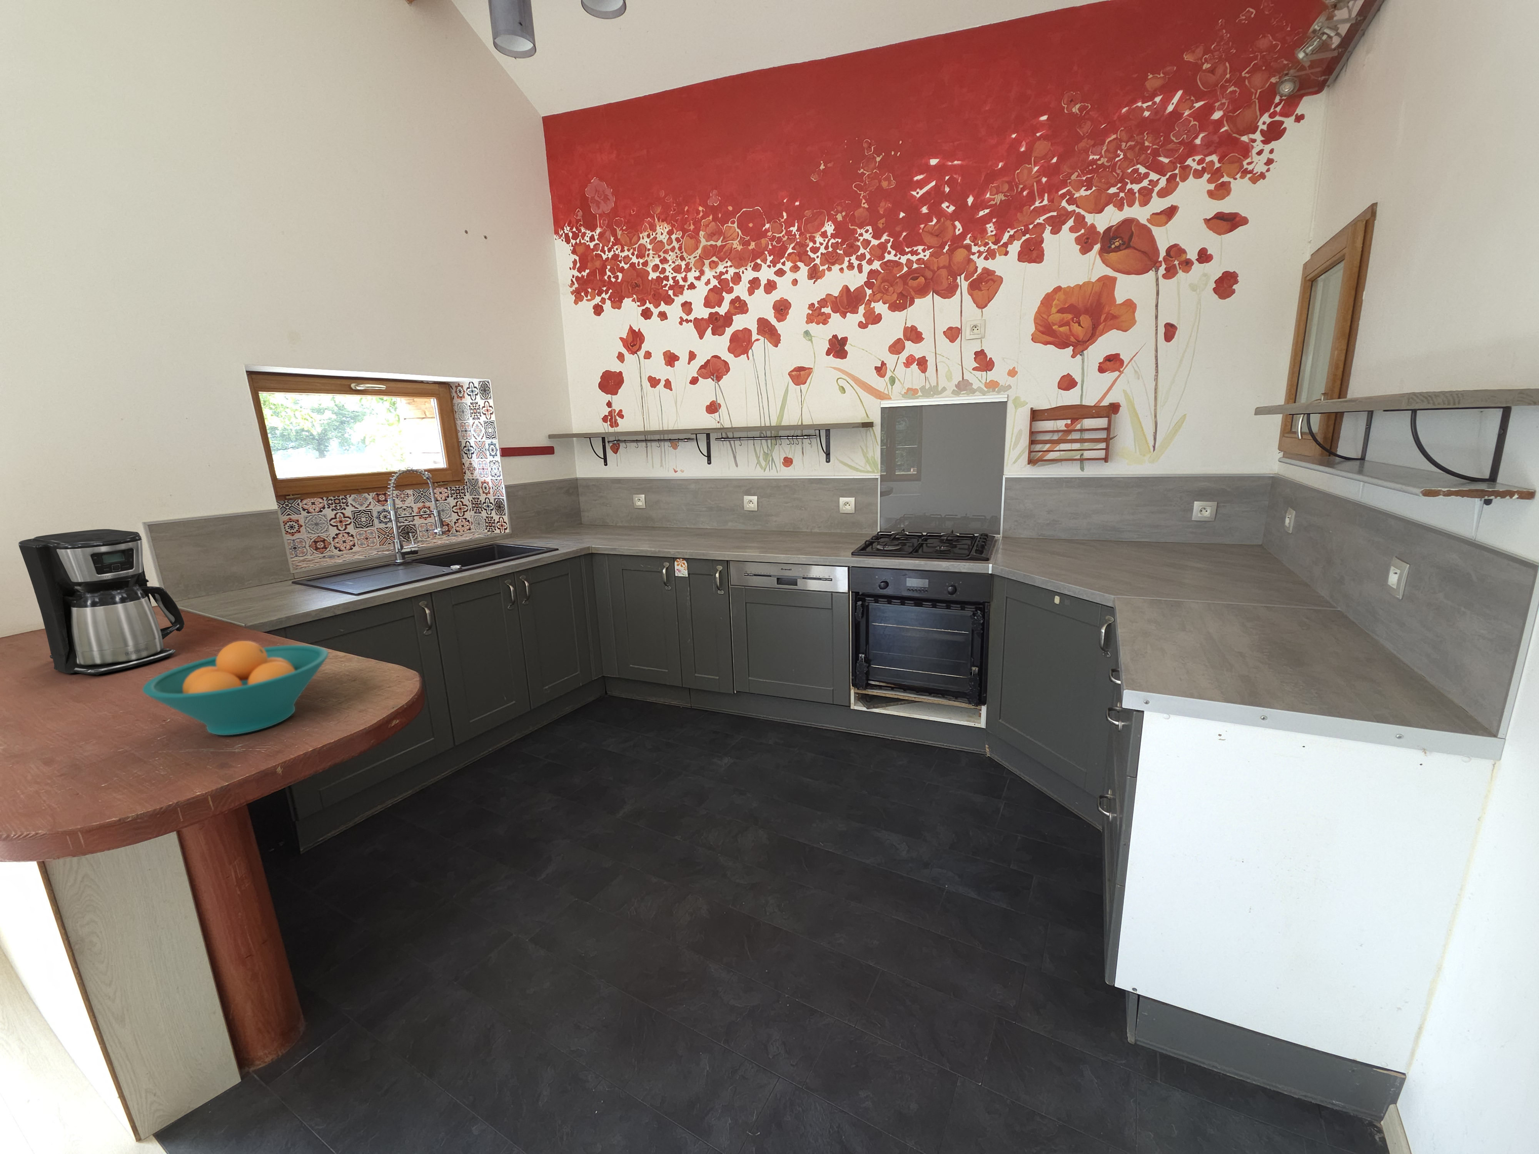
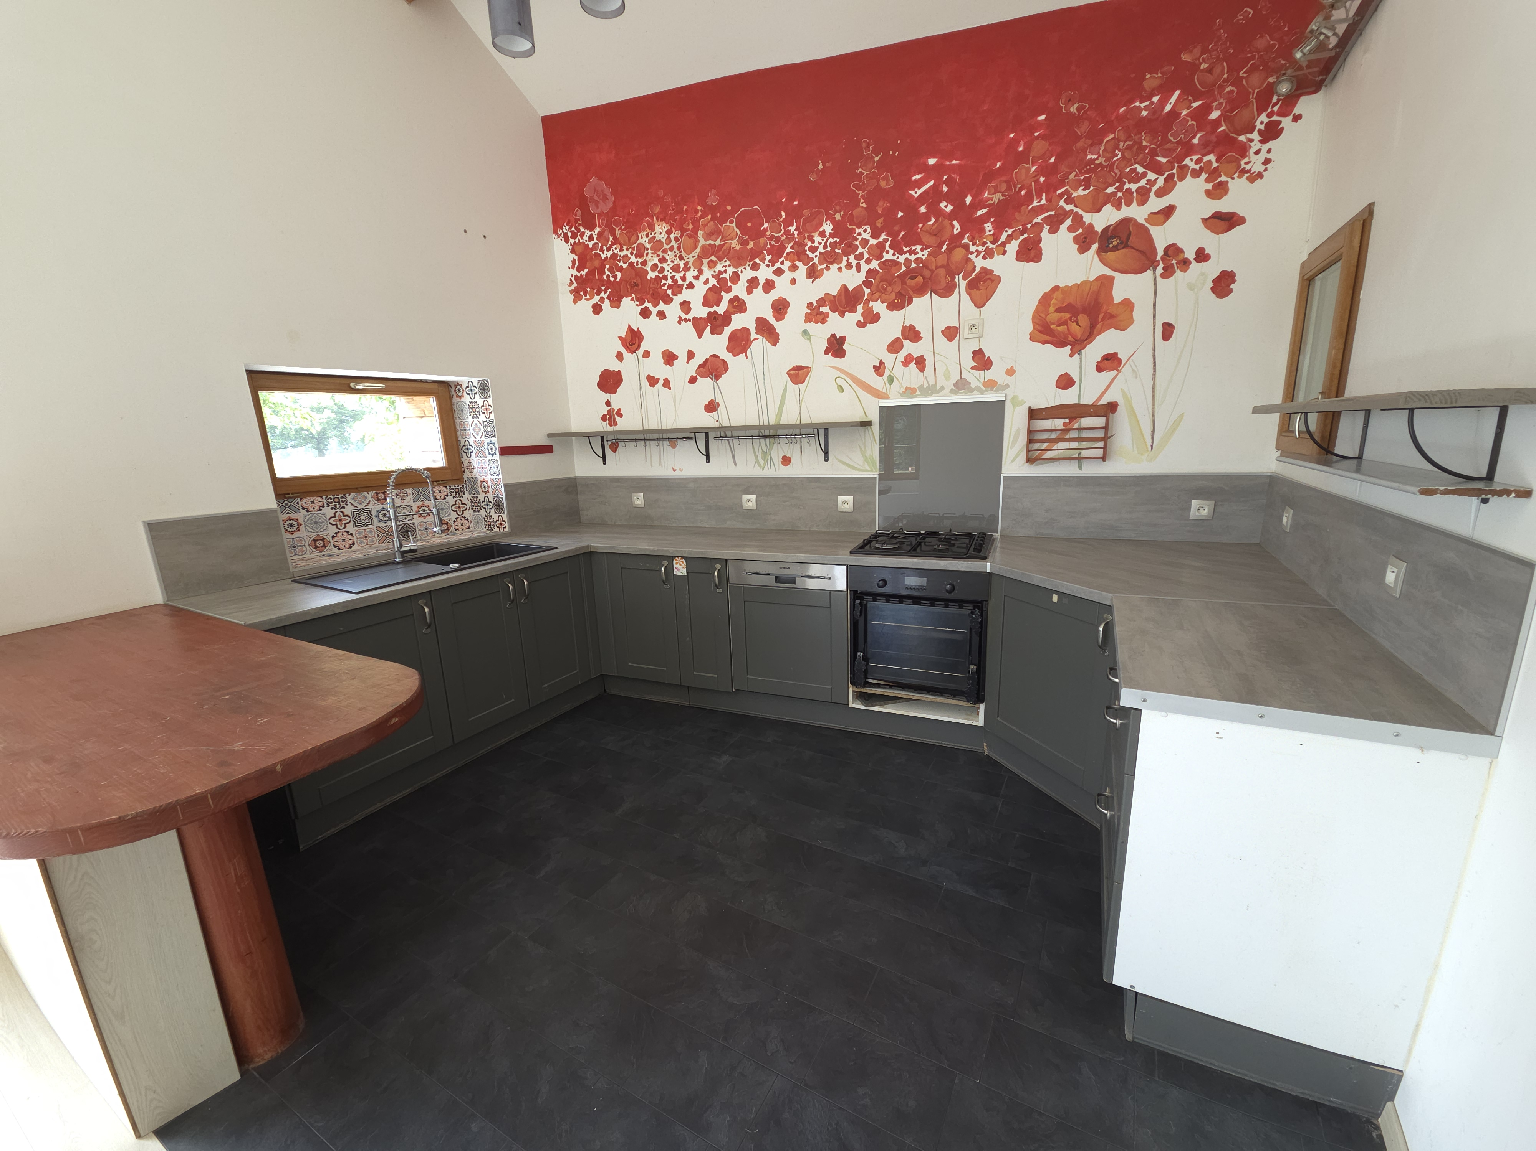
- fruit bowl (245, 682)
- coffee maker (107, 595)
